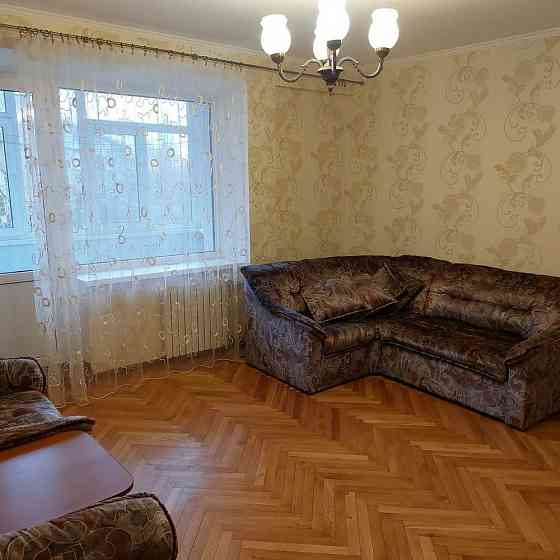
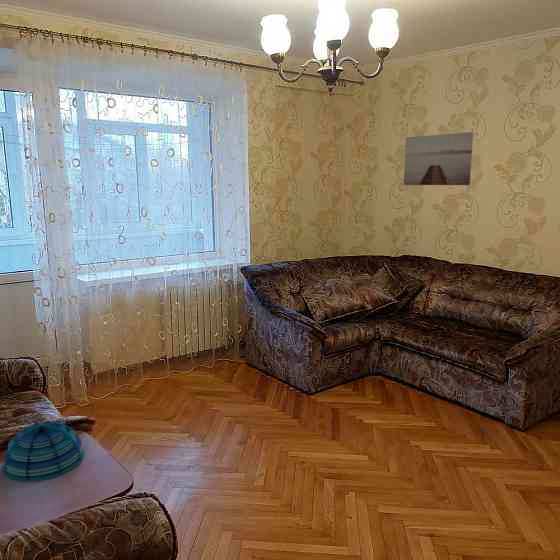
+ decorative bowl (42, 442)
+ wall art (436, 160)
